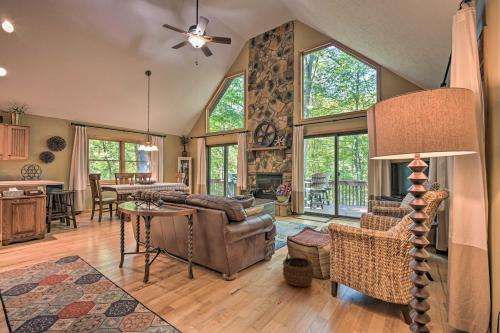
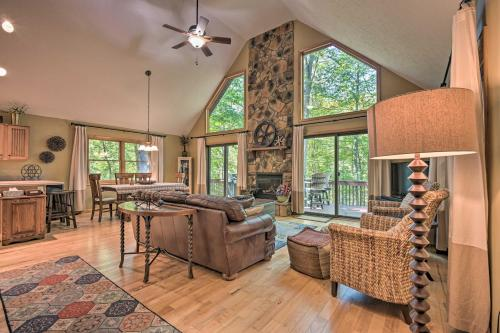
- wicker basket (298, 265)
